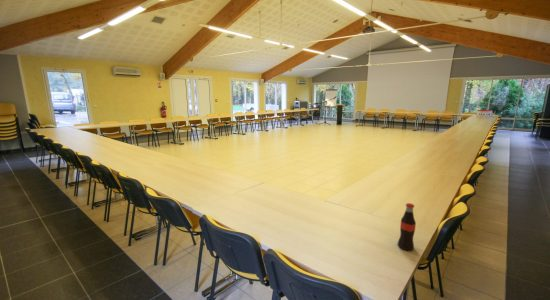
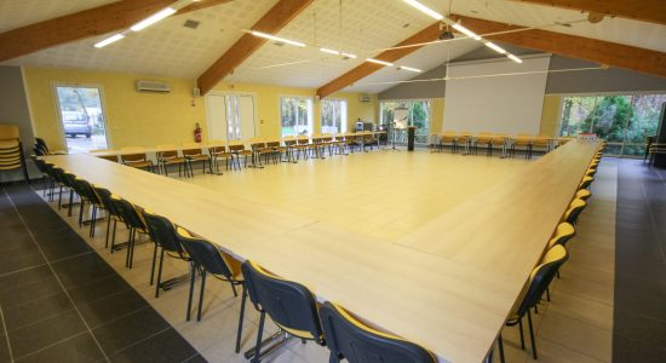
- bottle (407, 225)
